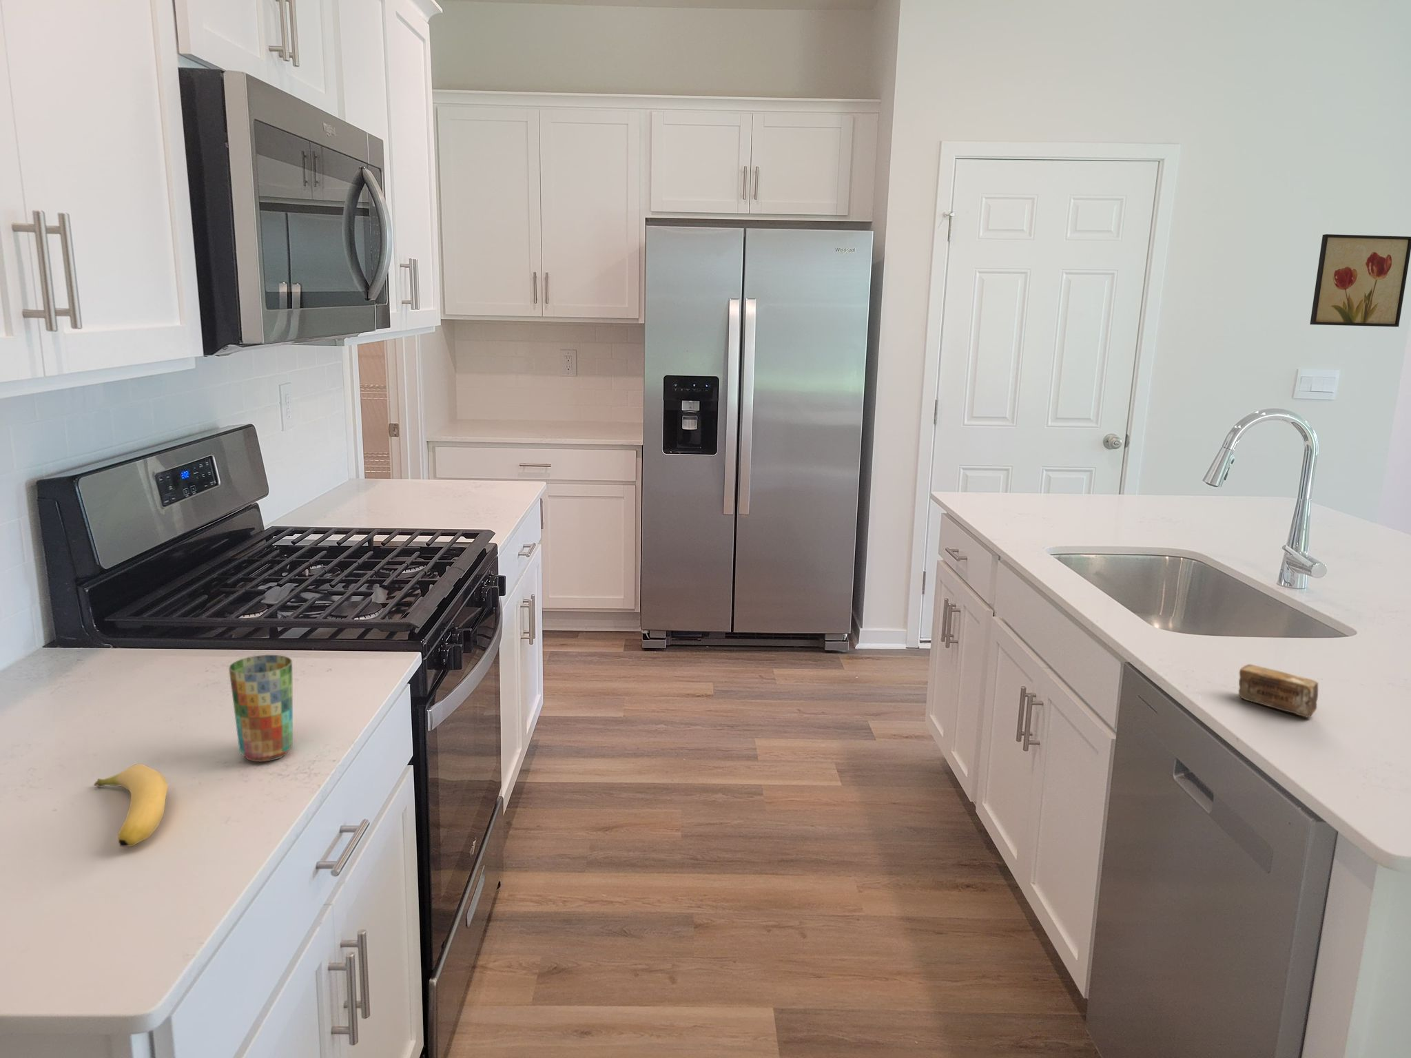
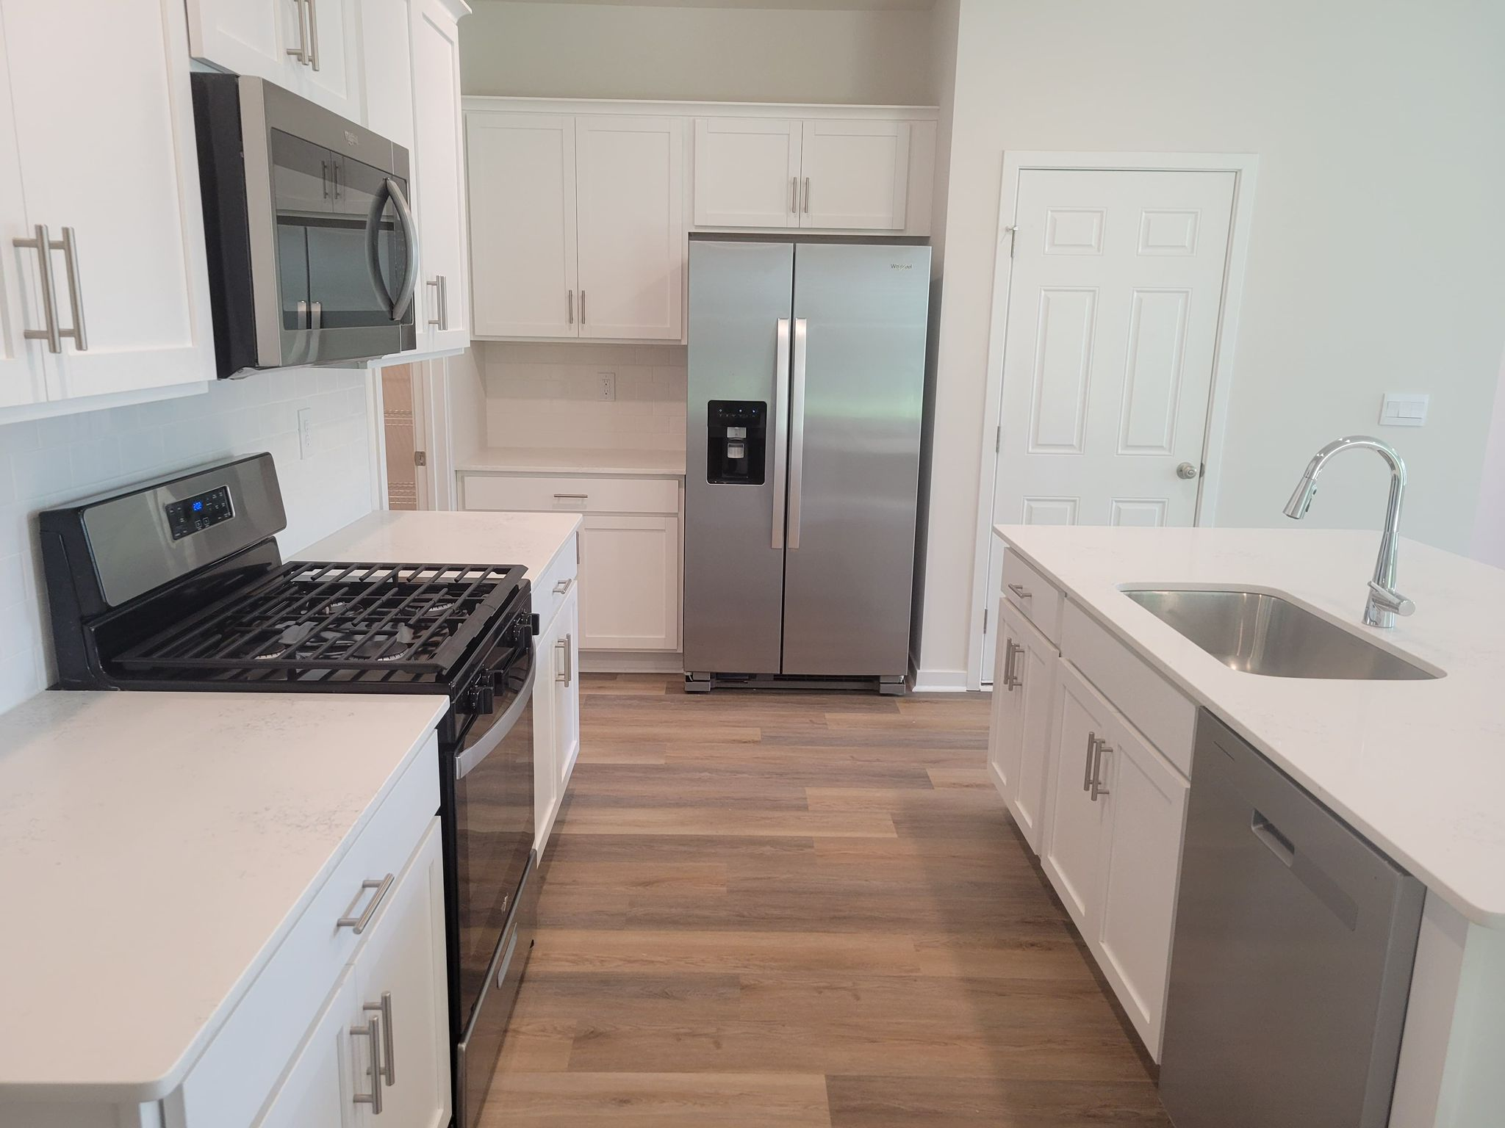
- wall art (1359, 281)
- soap bar (1278, 689)
- cup (264, 709)
- banana (131, 798)
